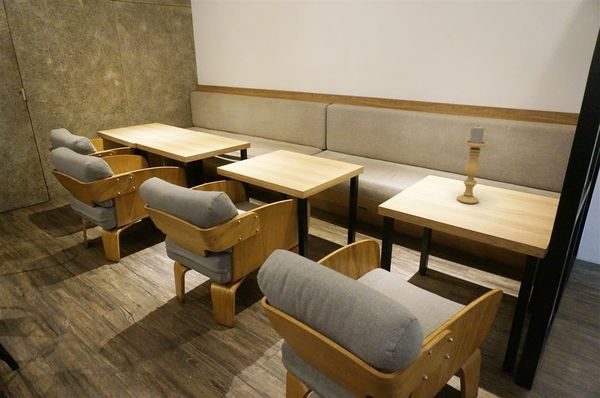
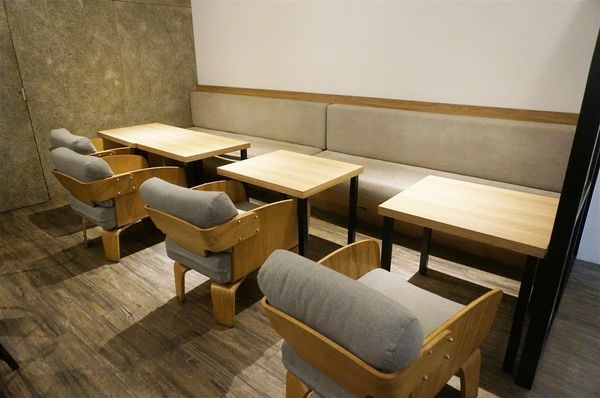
- candle holder (472, 163)
